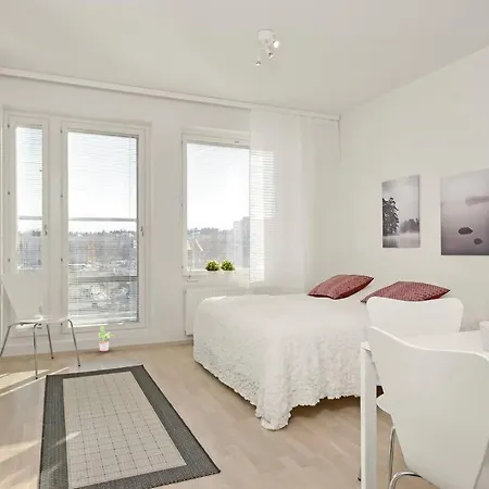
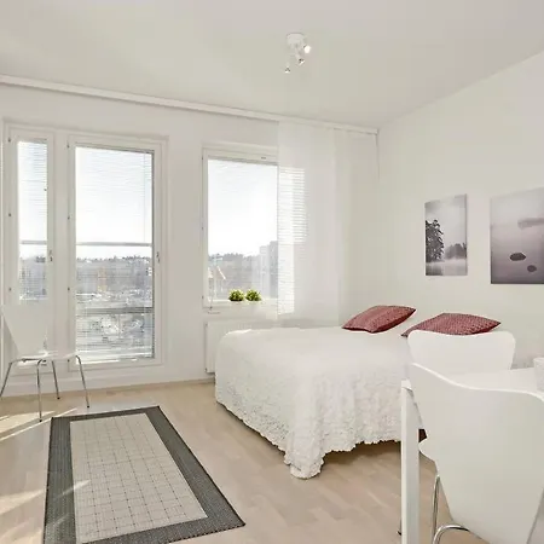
- potted plant (108, 338)
